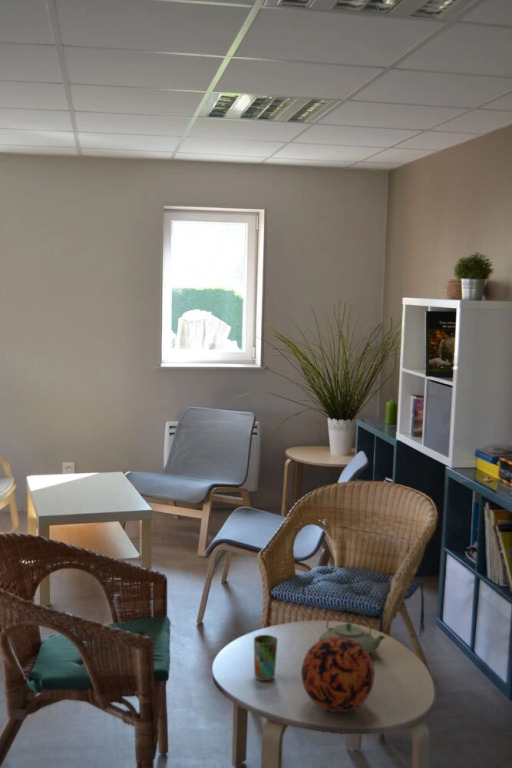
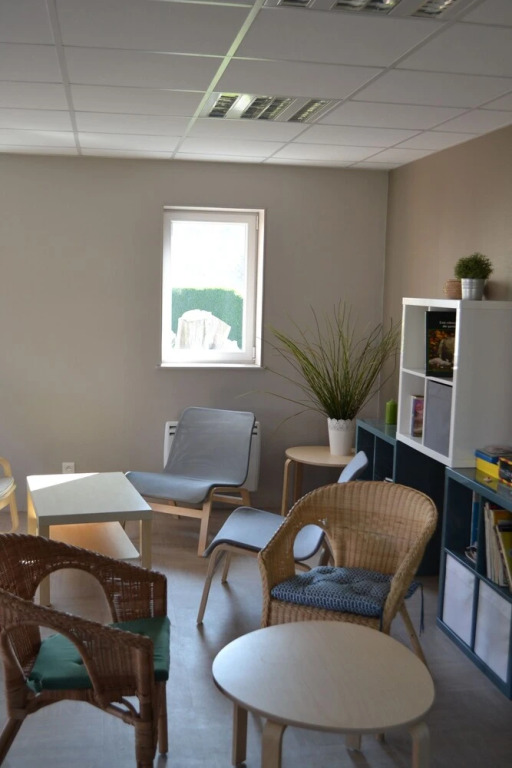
- teapot (352, 630)
- decorative ball (337, 673)
- cup (265, 658)
